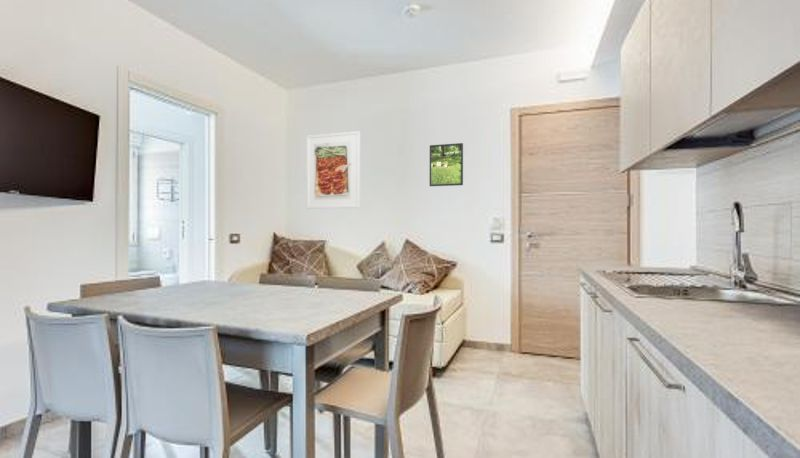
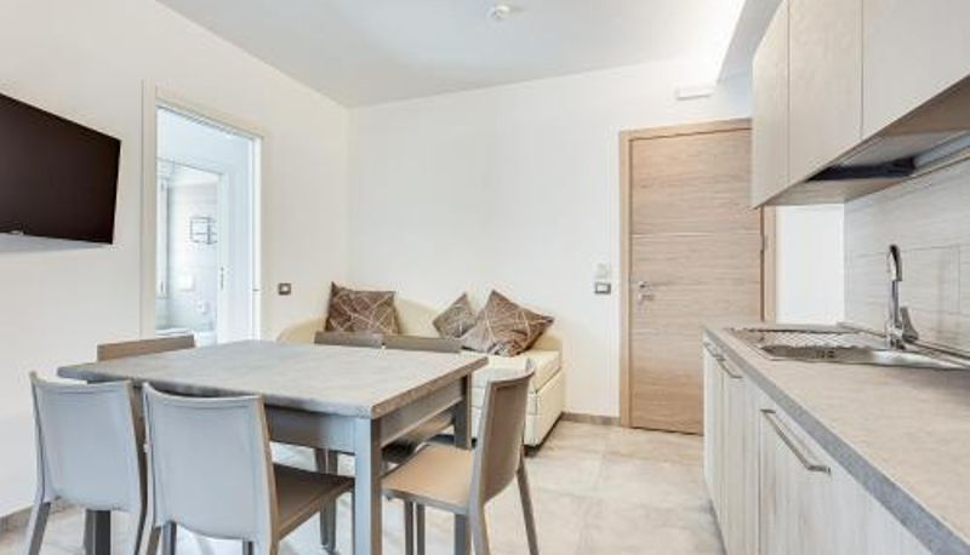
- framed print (446, 165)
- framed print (332, 171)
